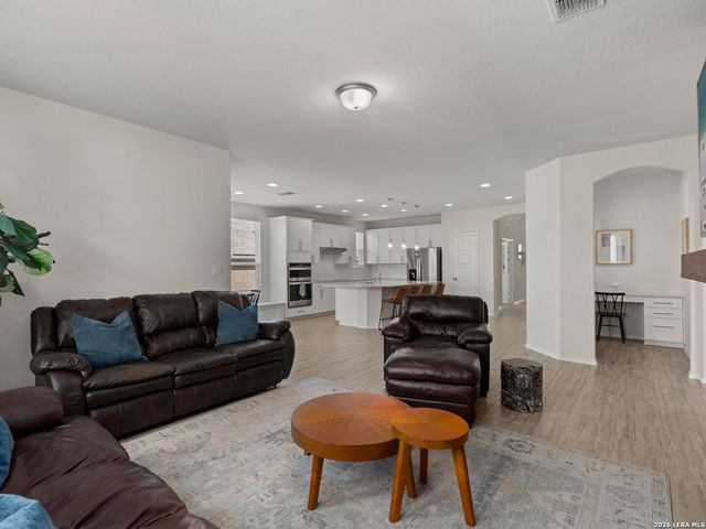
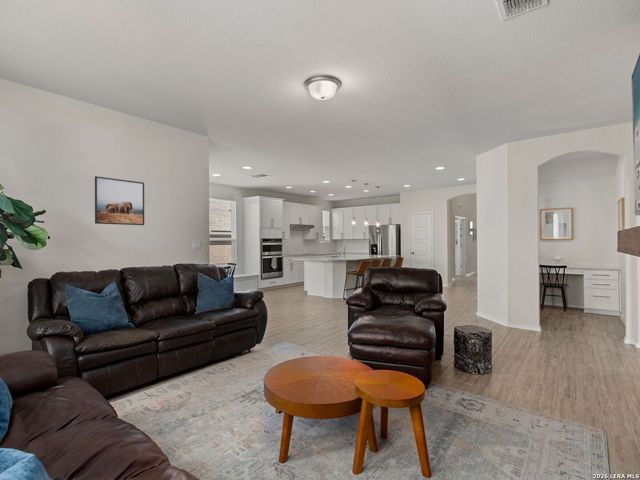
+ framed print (120, 202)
